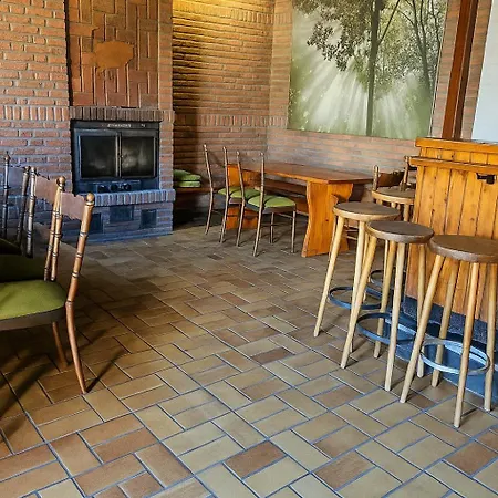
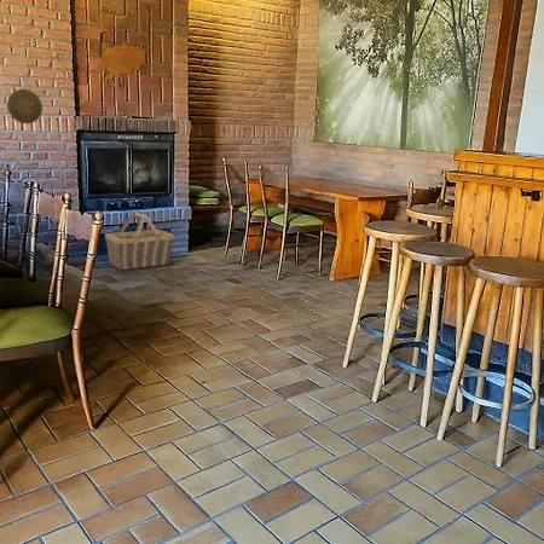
+ decorative plate (25, 106)
+ basket (139, 241)
